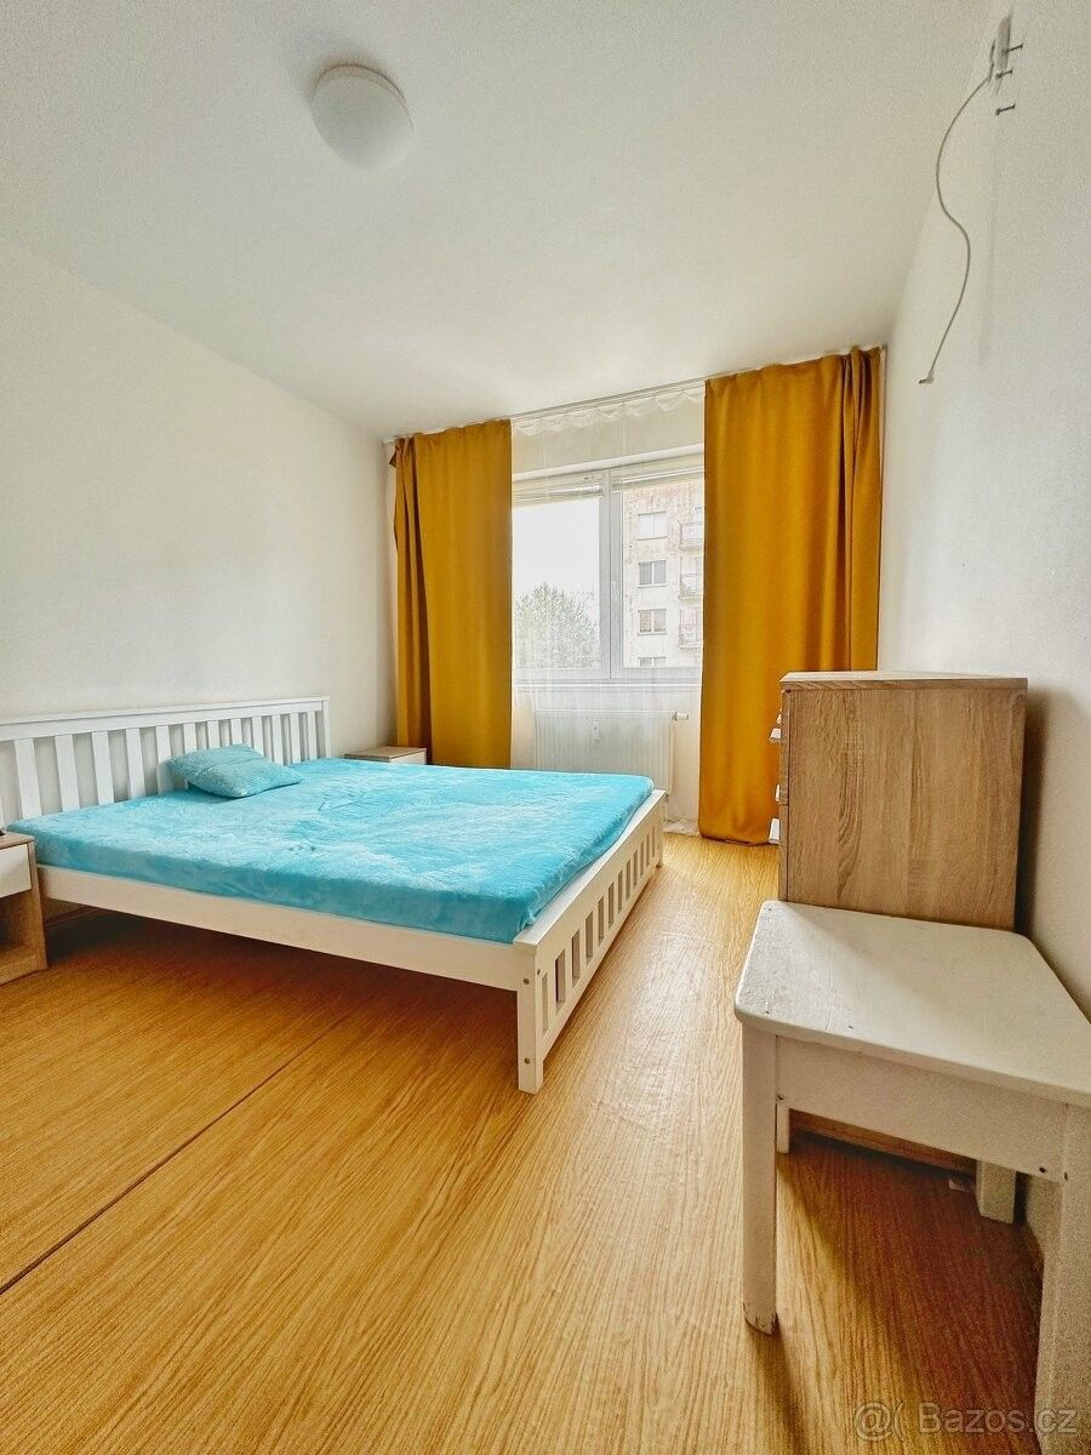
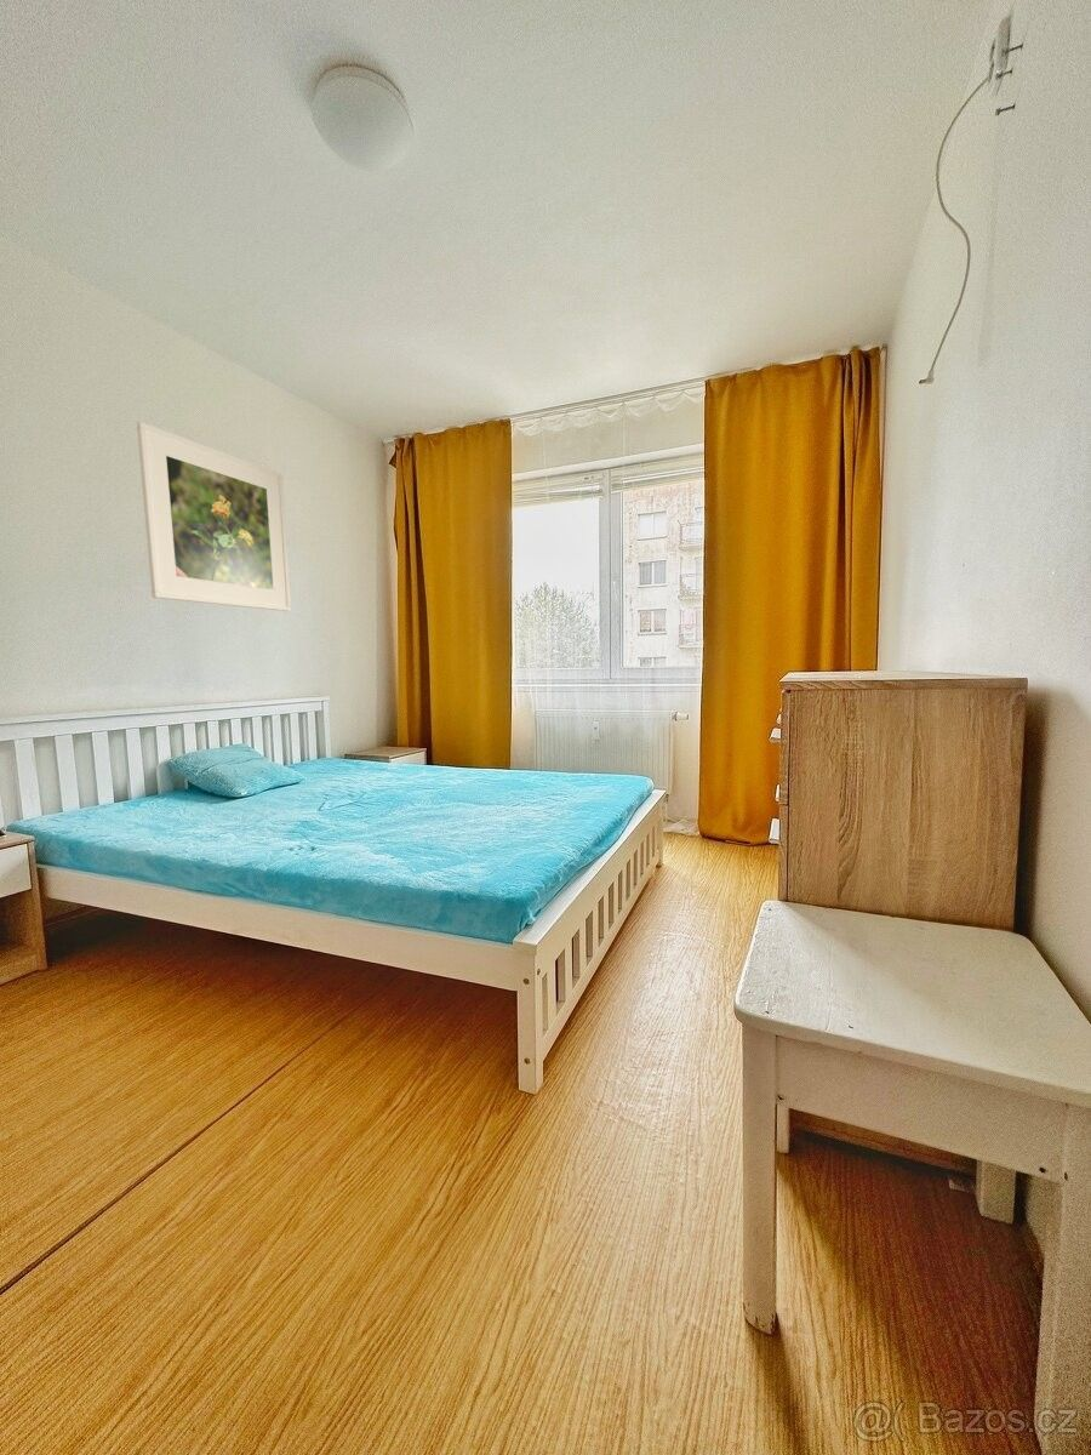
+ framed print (223, 529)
